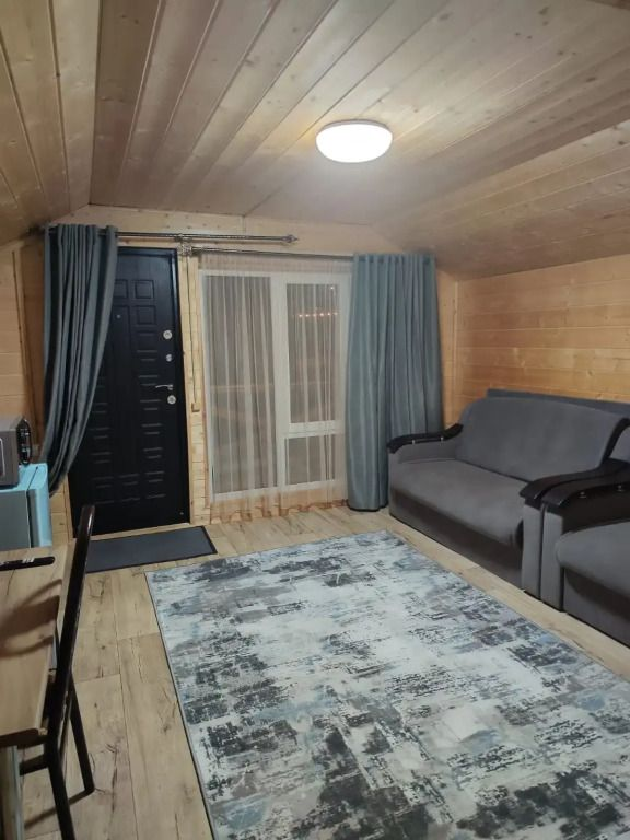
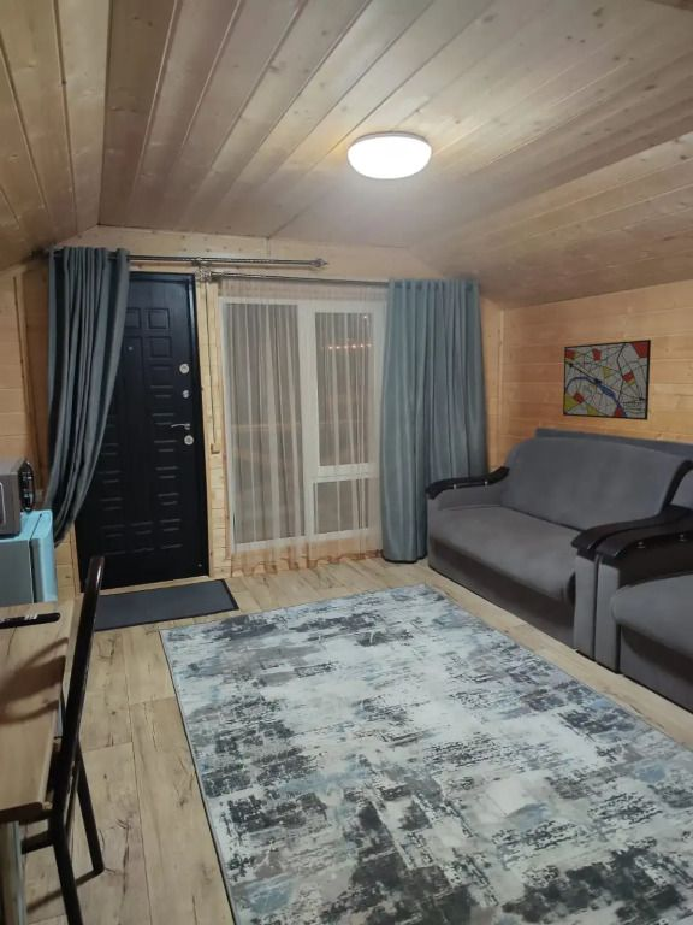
+ wall art (603, 381)
